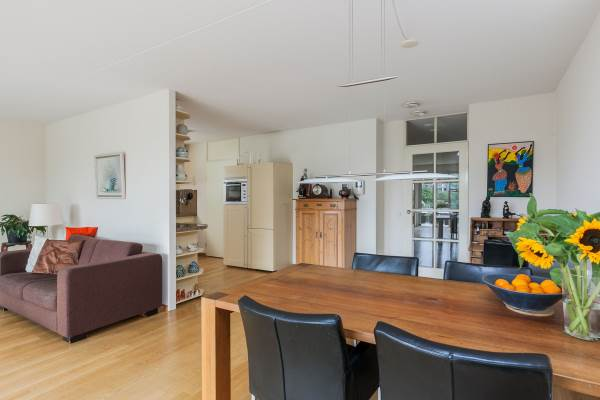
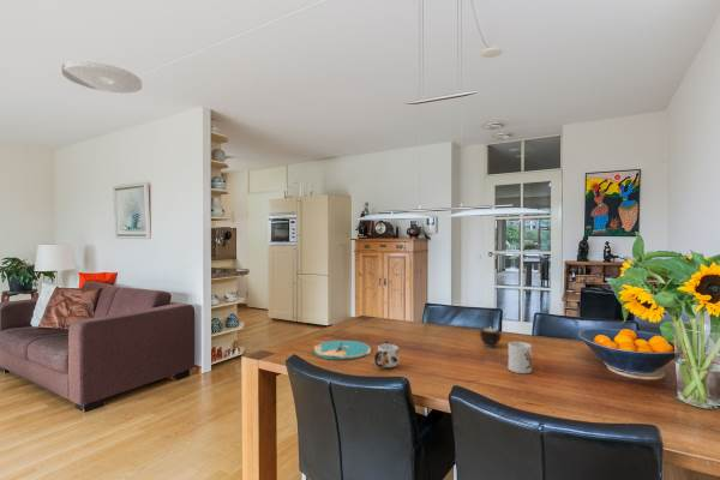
+ mug (385, 355)
+ plate (342, 344)
+ ceiling light (103, 79)
+ candle (490, 335)
+ mug (521, 355)
